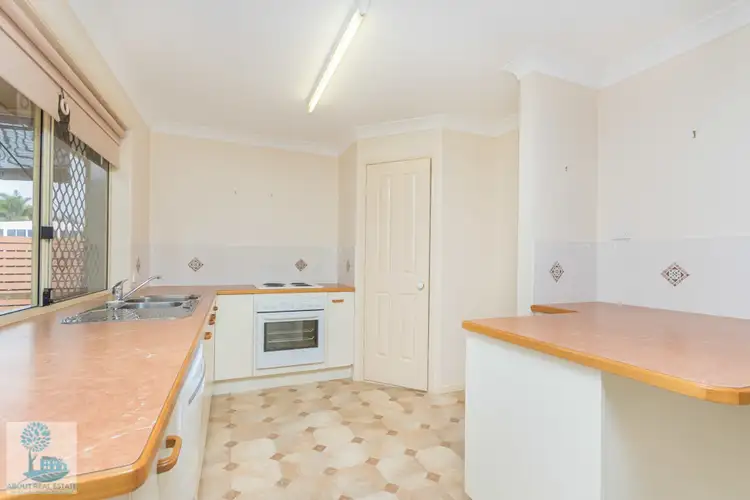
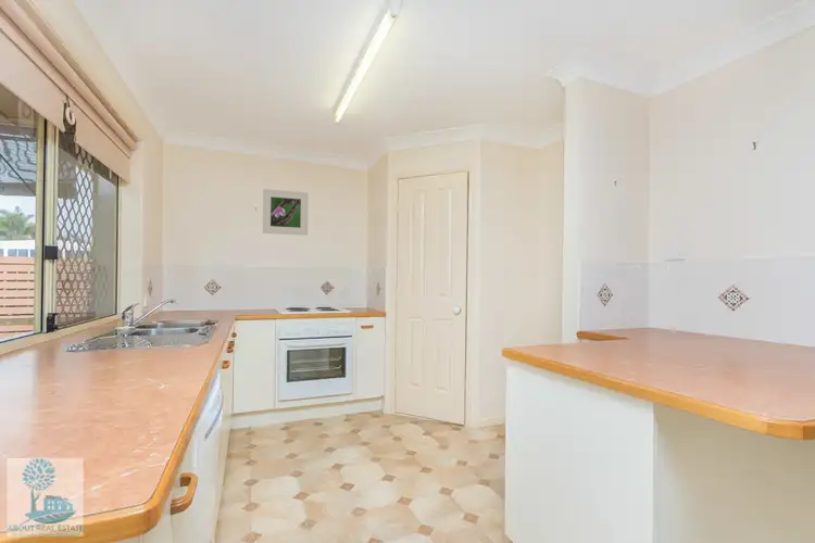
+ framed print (286, 212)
